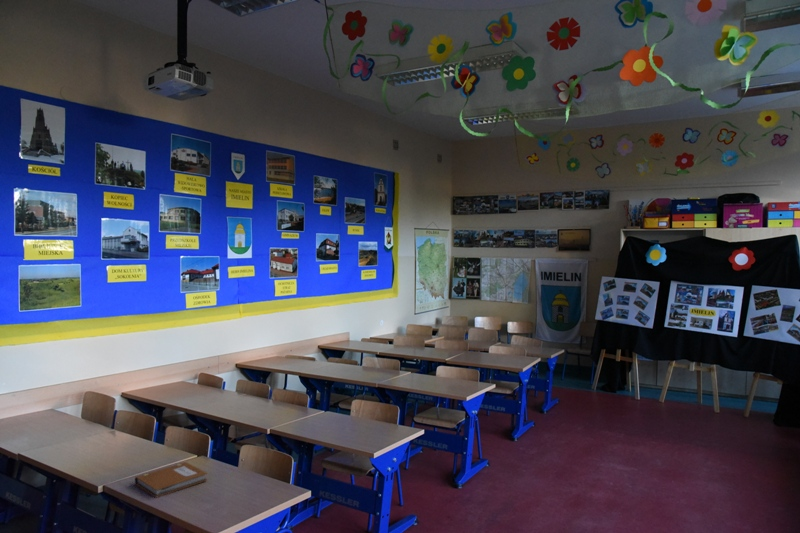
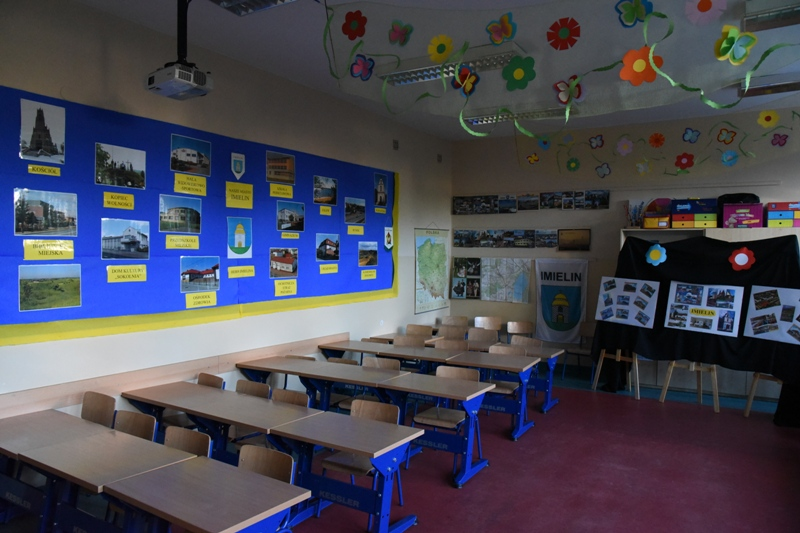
- notebook (172, 477)
